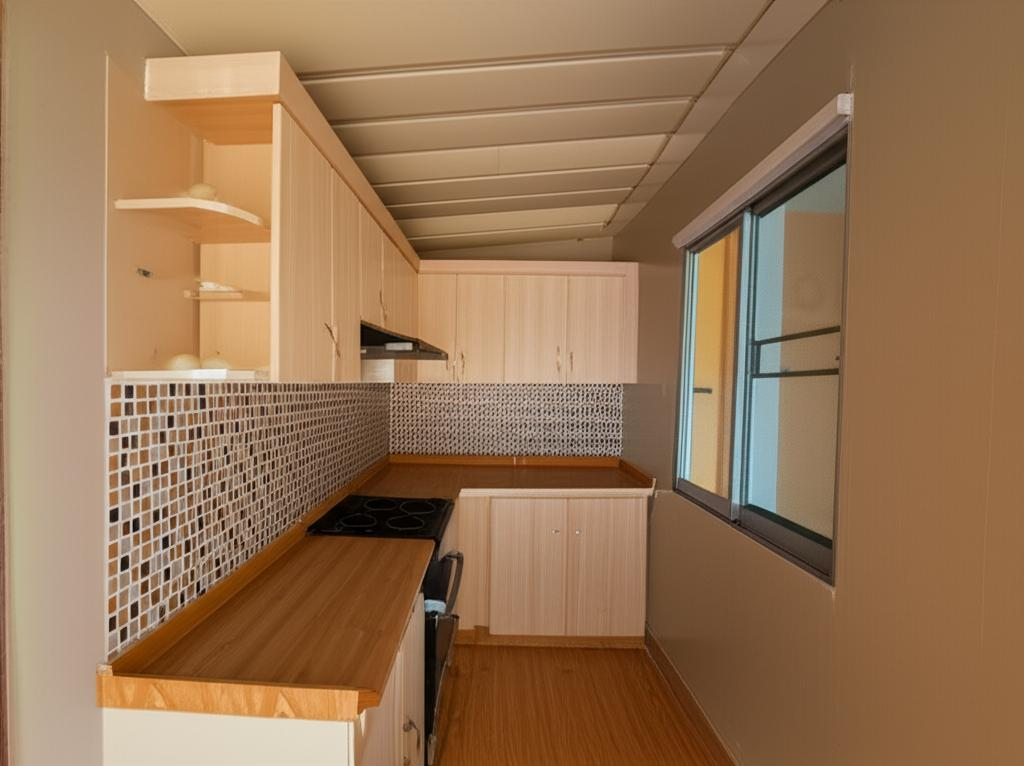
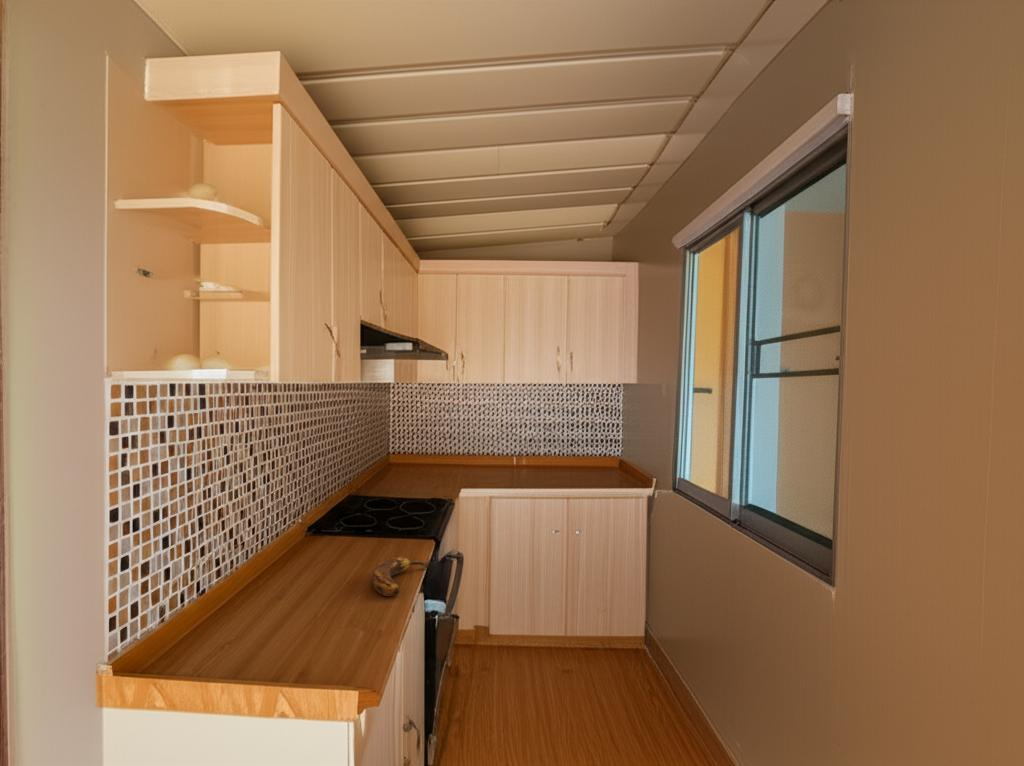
+ banana (397, 572)
